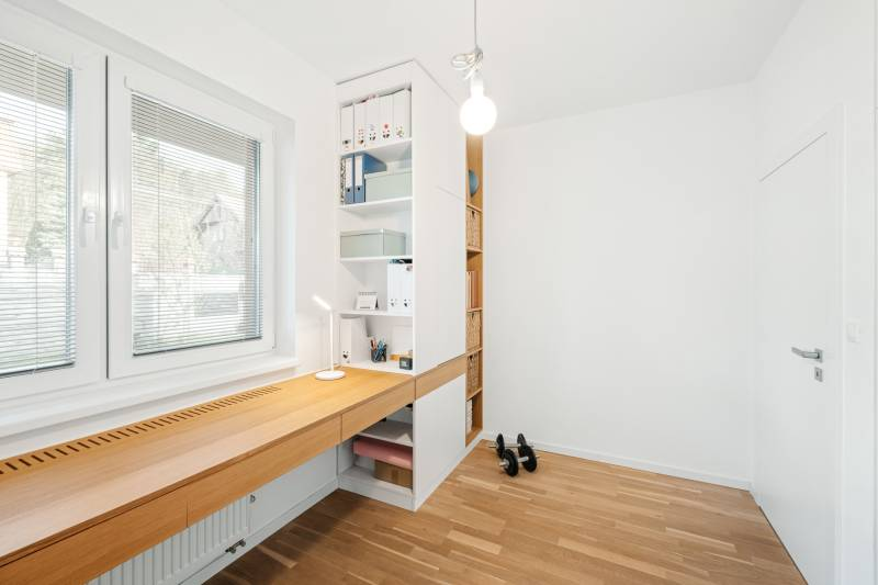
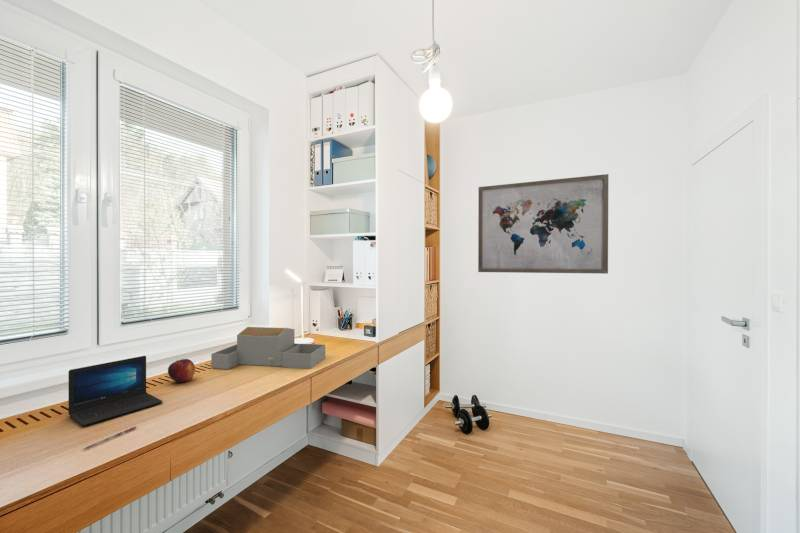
+ fruit (181, 370)
+ pen (111, 437)
+ wall art (538, 227)
+ architectural model (271, 345)
+ laptop (117, 387)
